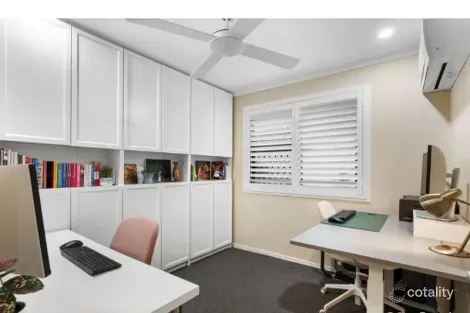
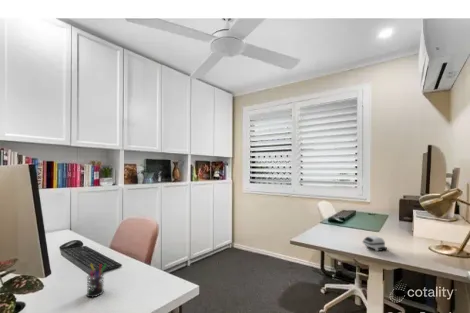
+ pen holder (97, 277)
+ computer mouse (373, 242)
